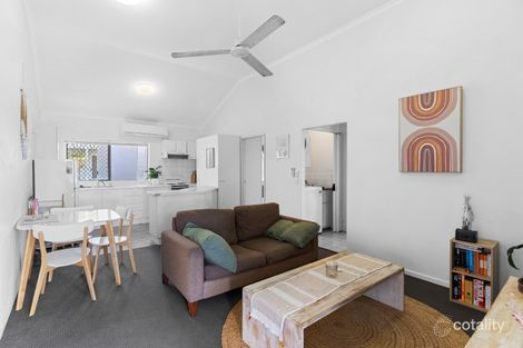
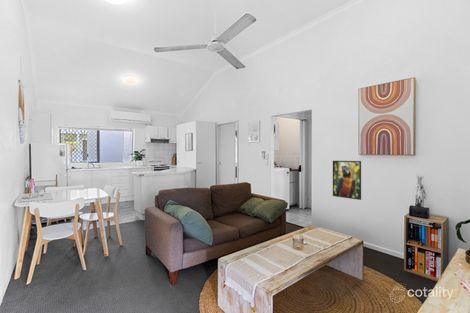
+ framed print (346, 179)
